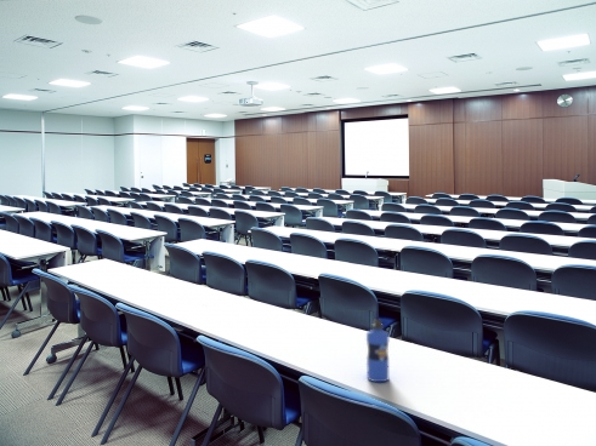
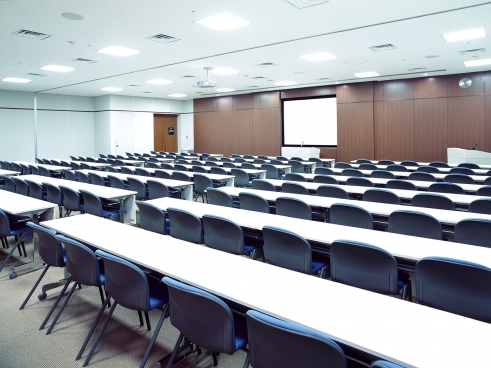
- water bottle (378, 348)
